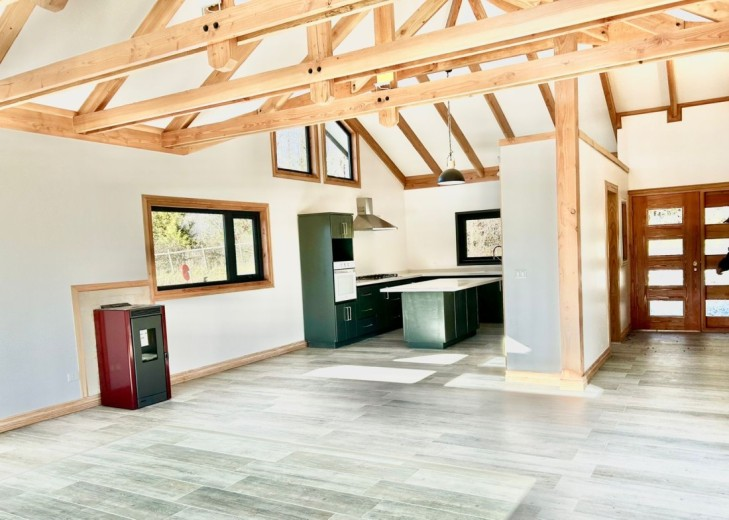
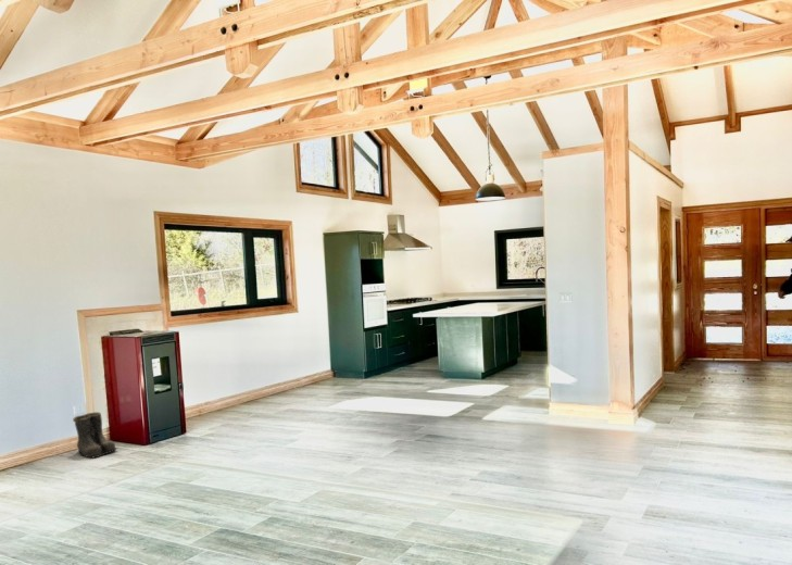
+ boots (93, 434)
